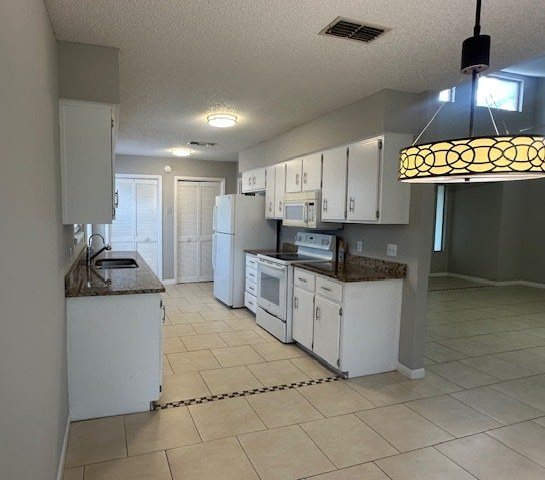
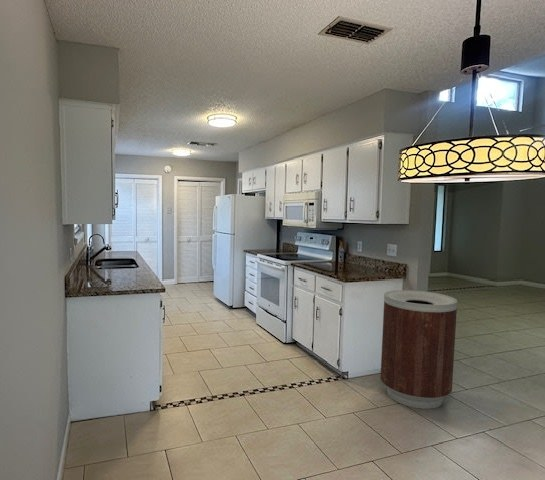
+ trash can (417, 346)
